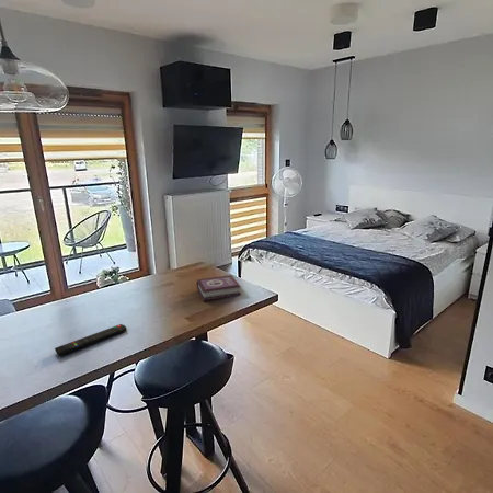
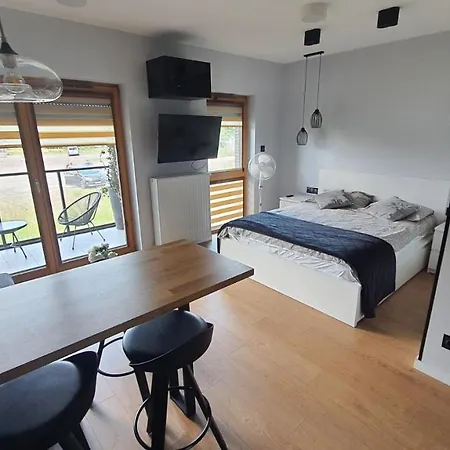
- remote control (93, 339)
- book (218, 286)
